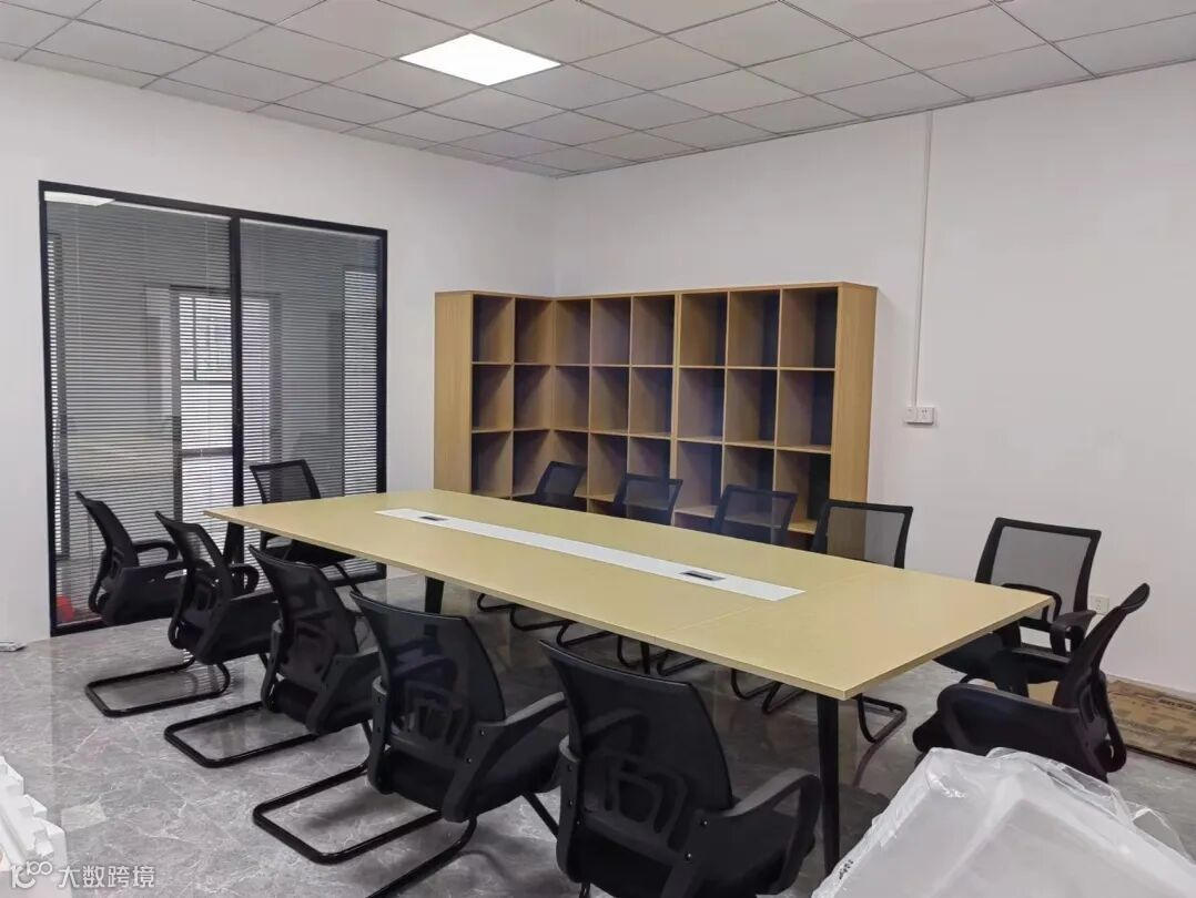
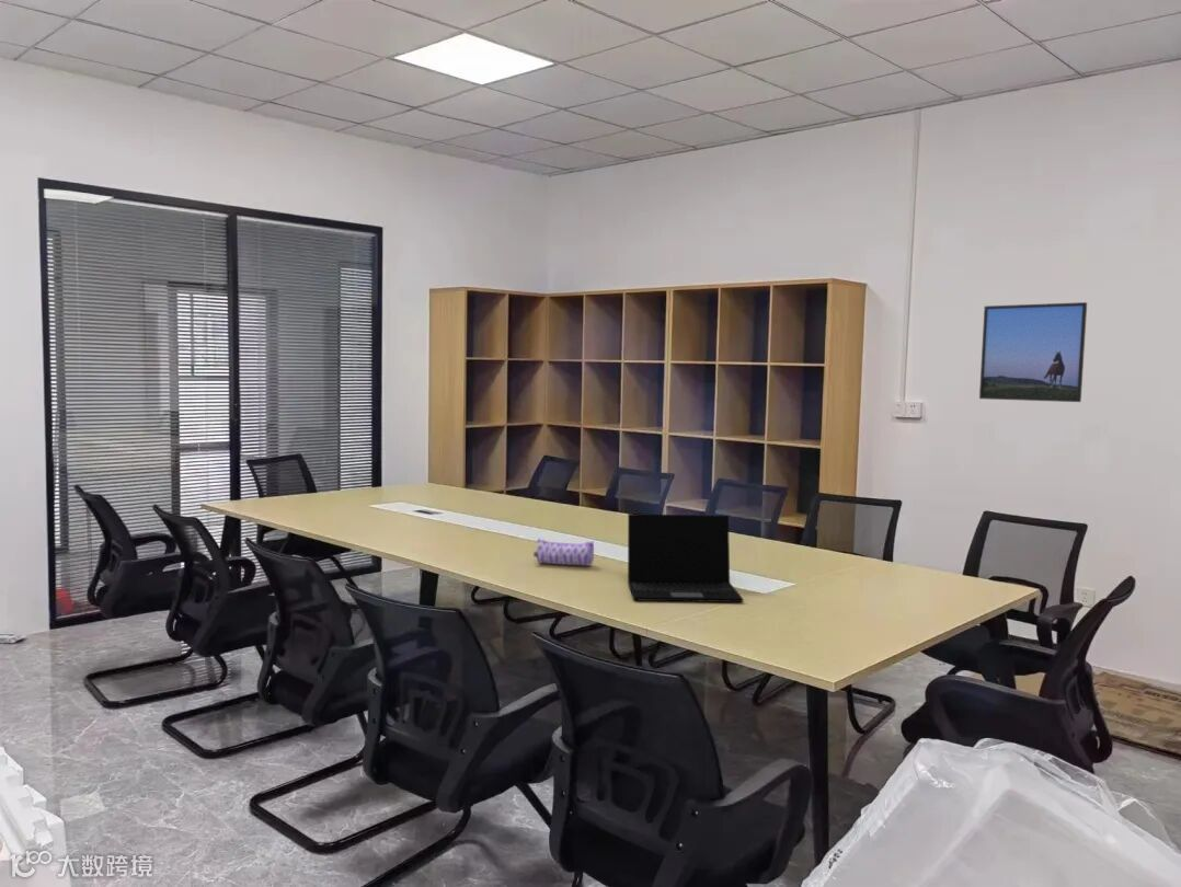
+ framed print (1031, 353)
+ pencil case (564, 551)
+ laptop (683, 555)
